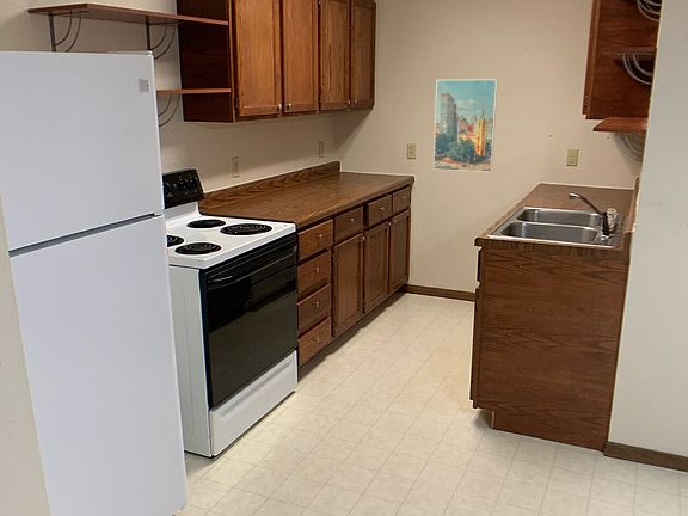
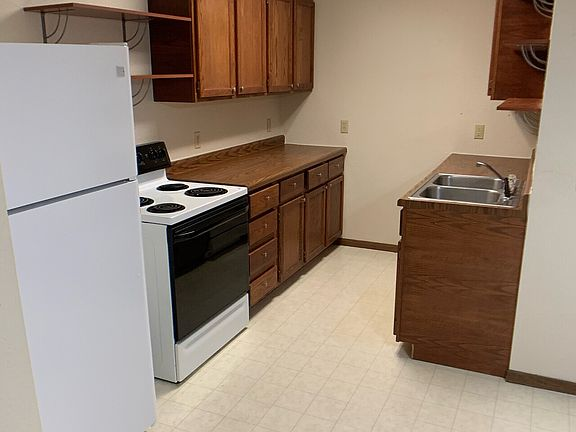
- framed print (463, 125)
